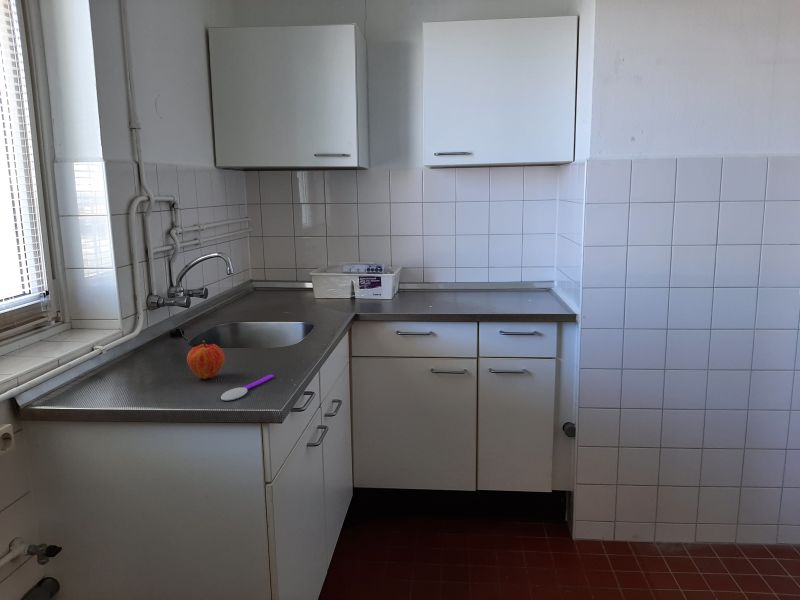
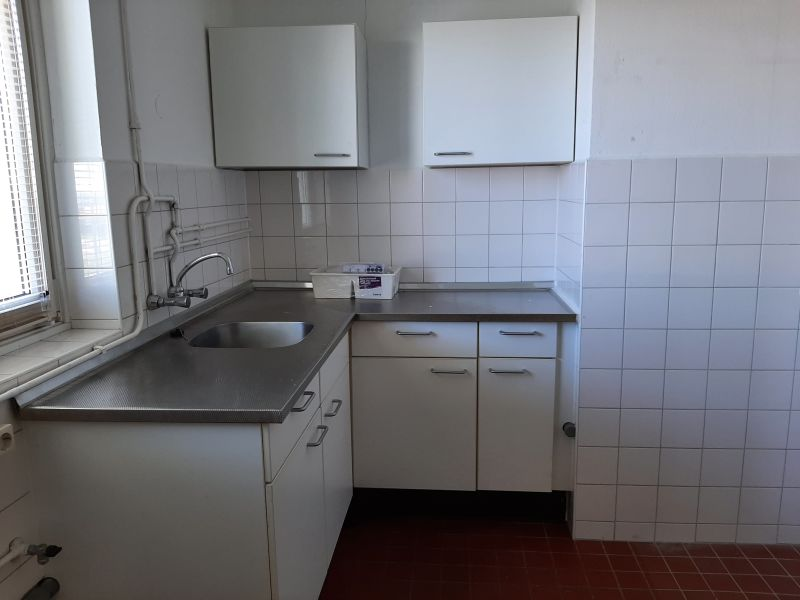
- fruit (206, 359)
- spoon (249, 385)
